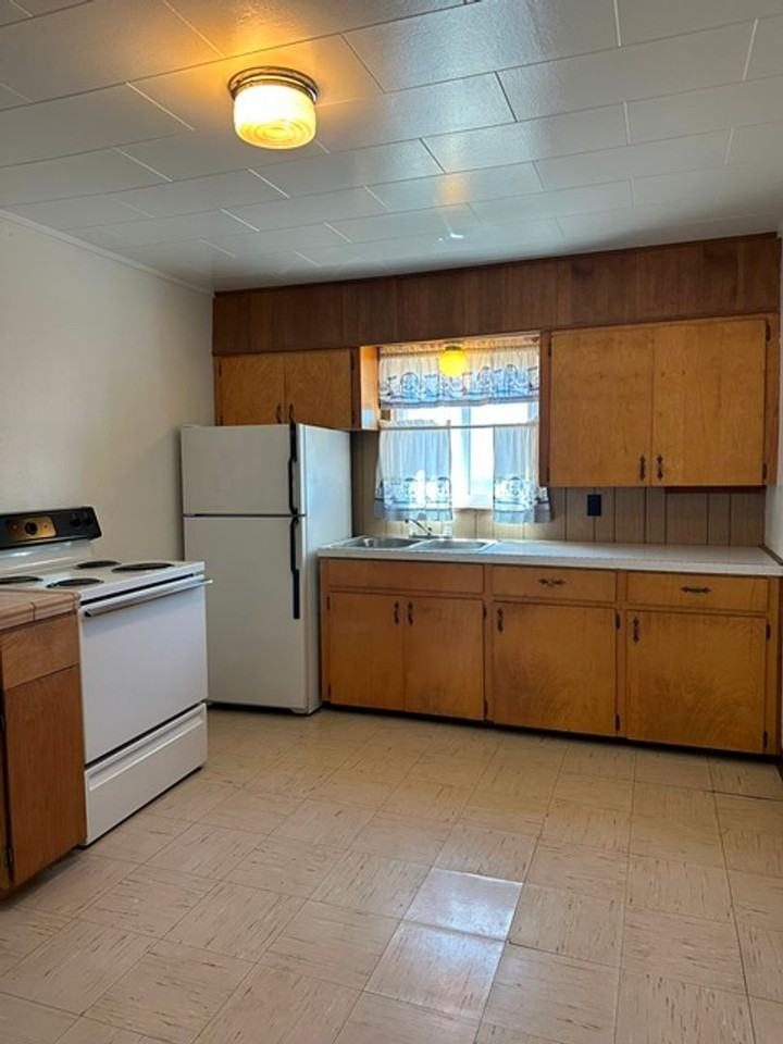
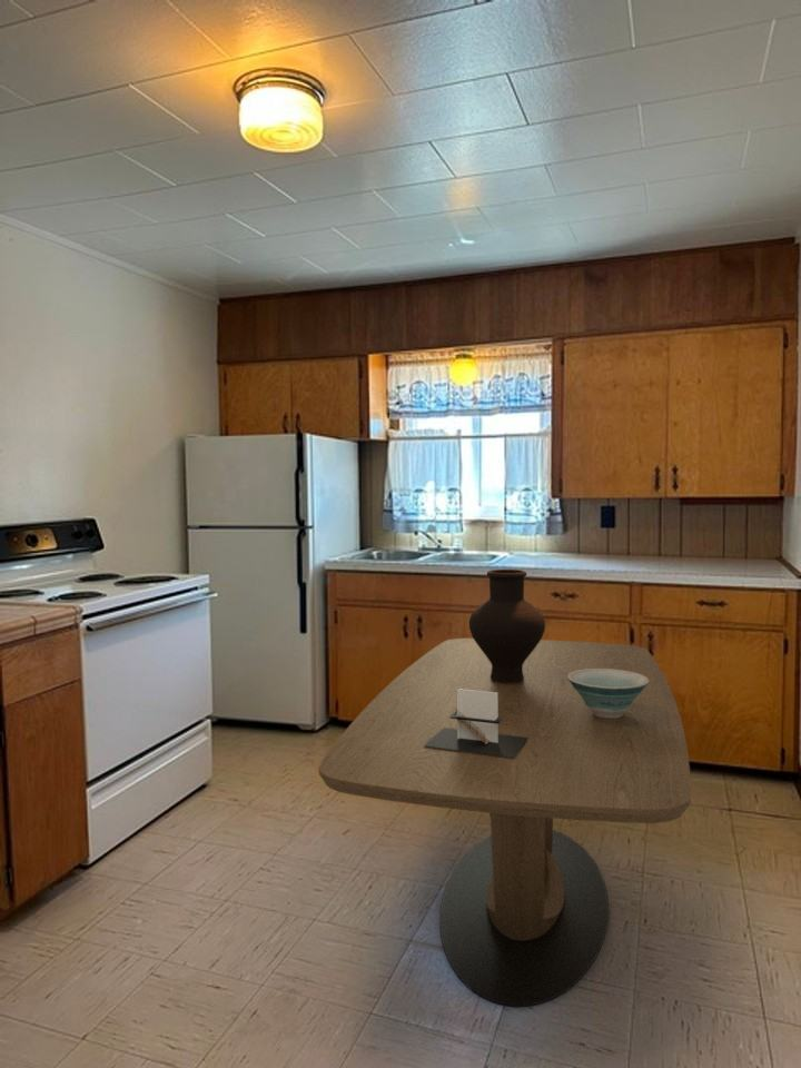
+ bowl (606, 694)
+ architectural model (476, 716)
+ dining table (525, 795)
+ vase (506, 624)
